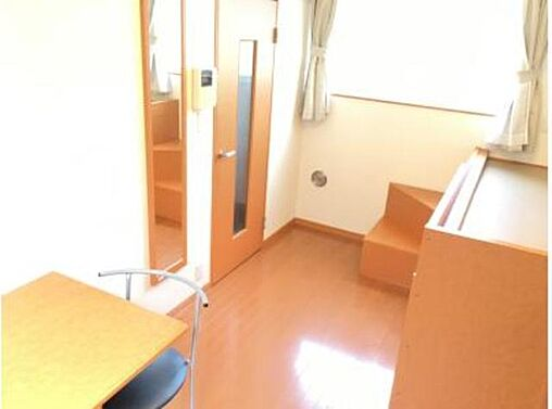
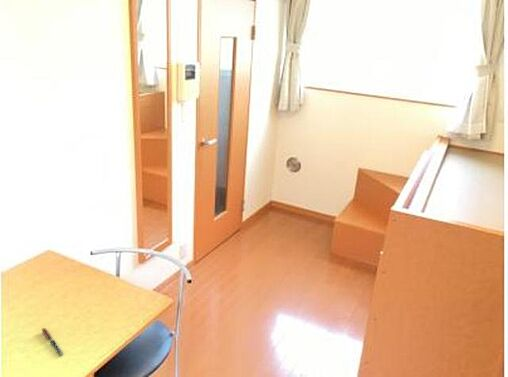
+ pen (52, 340)
